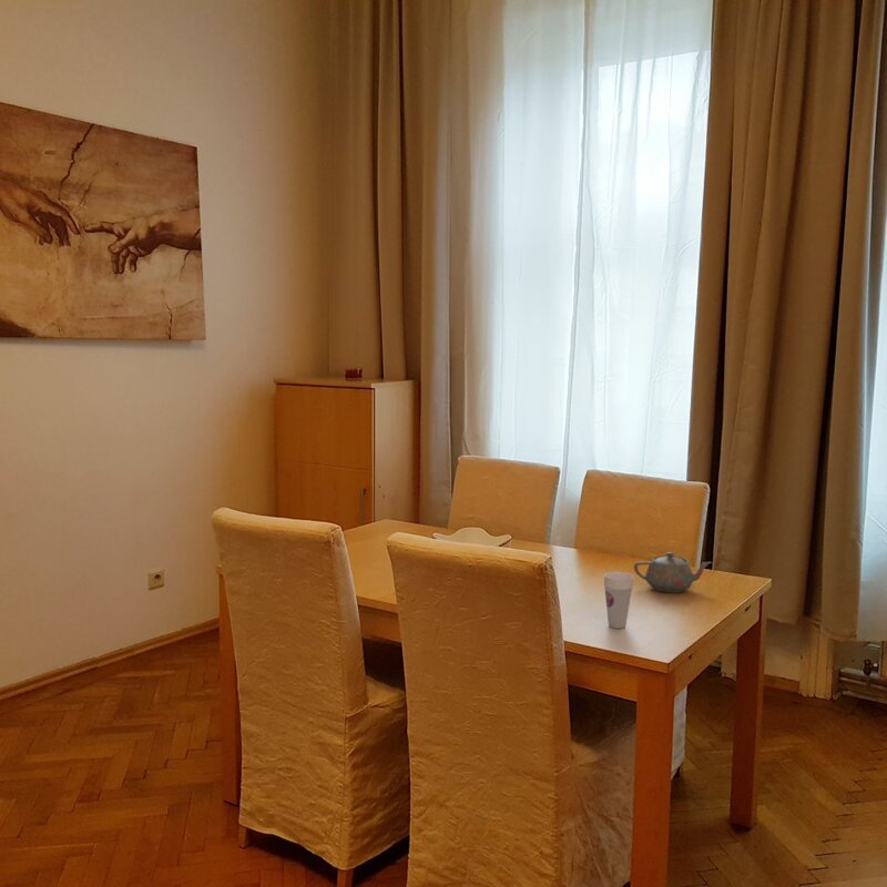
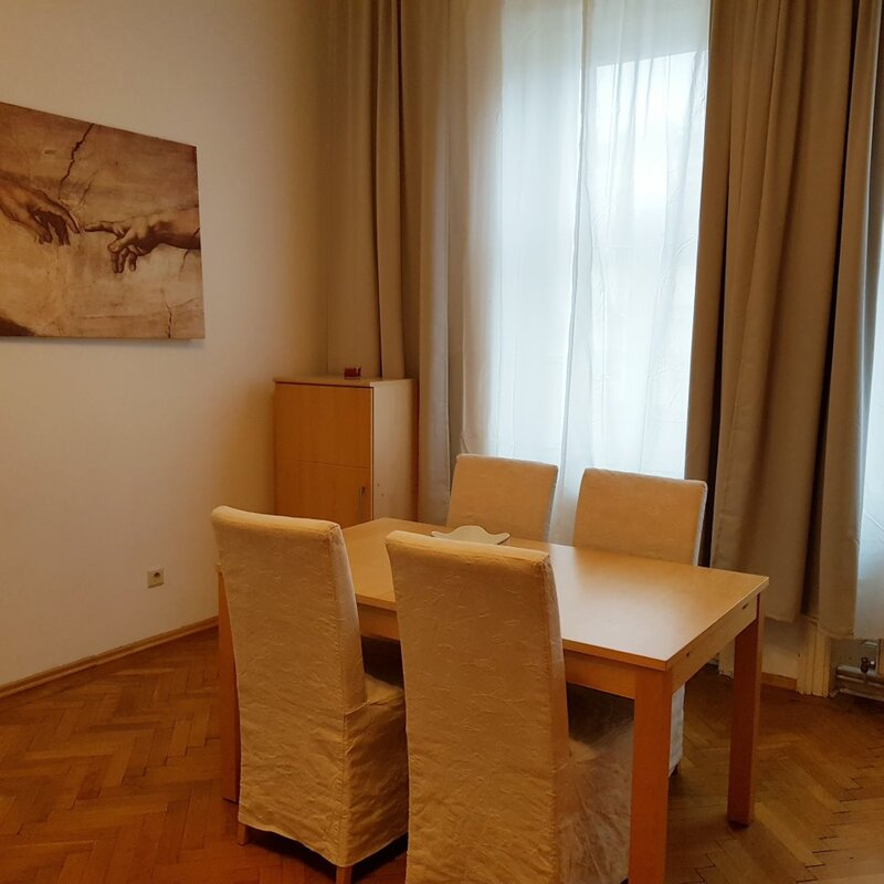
- teapot (672, 570)
- cup (618, 601)
